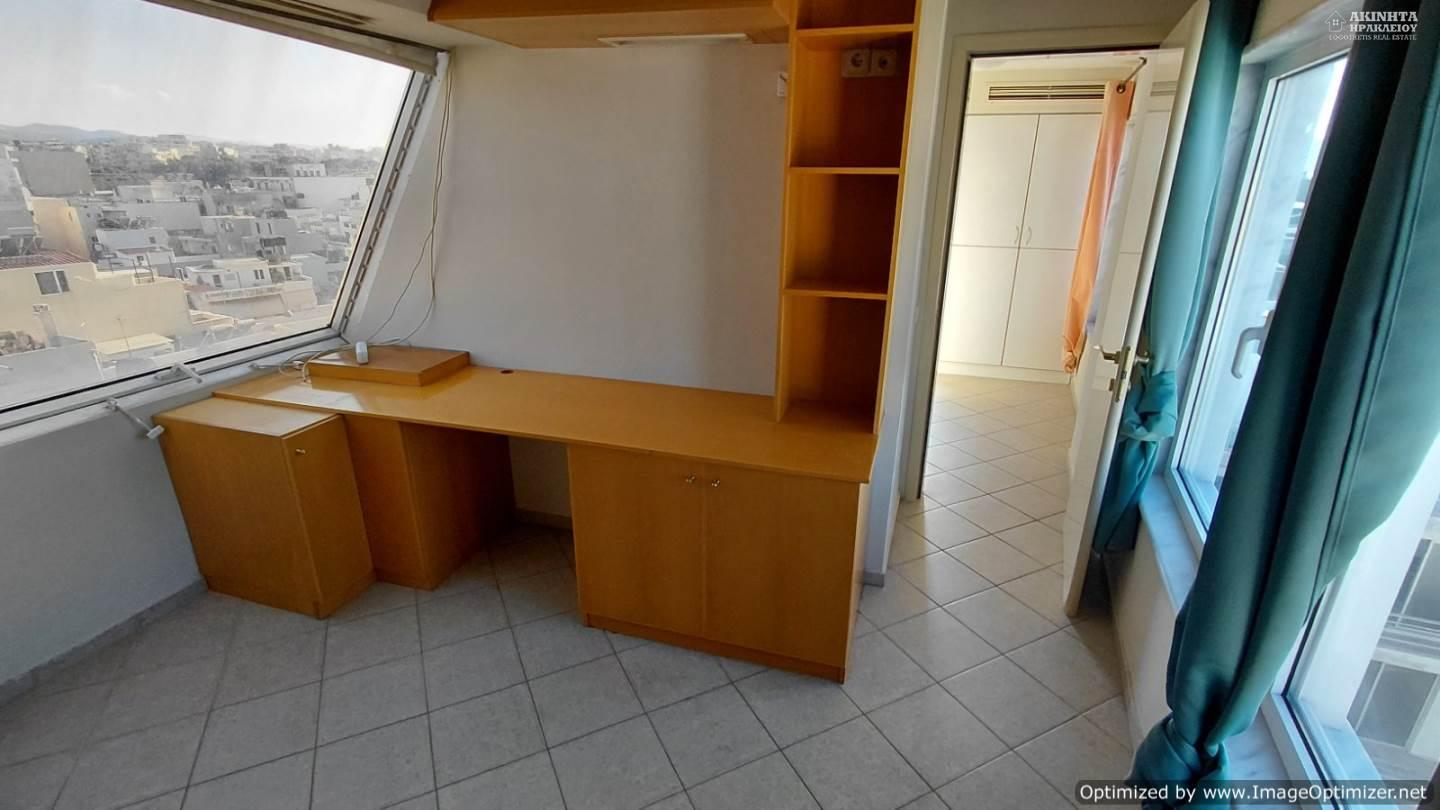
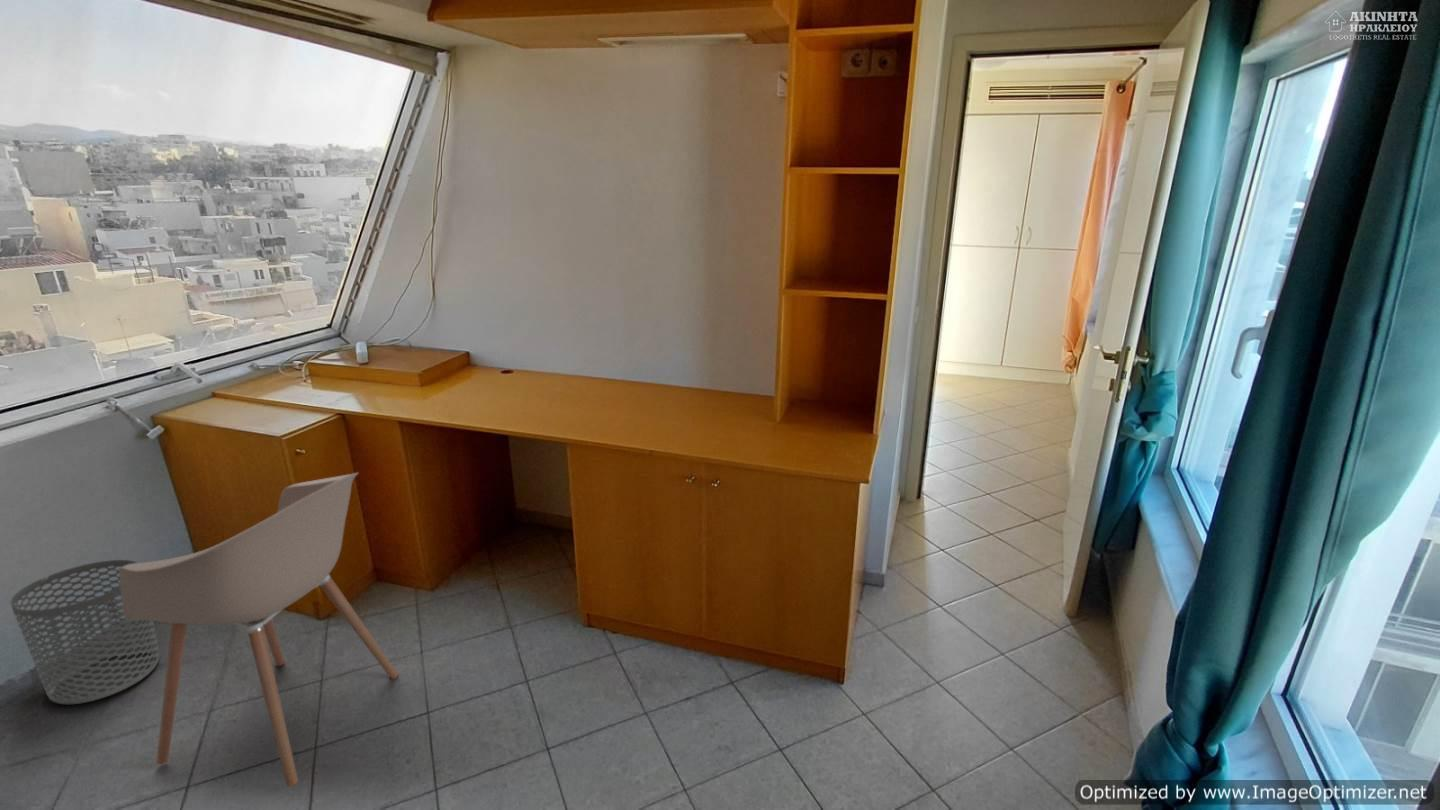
+ chair (267, 606)
+ waste bin (93, 631)
